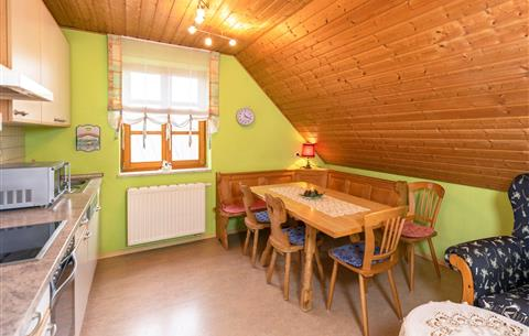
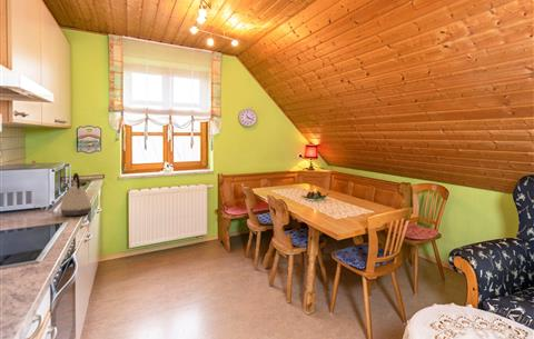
+ kettle (76, 193)
